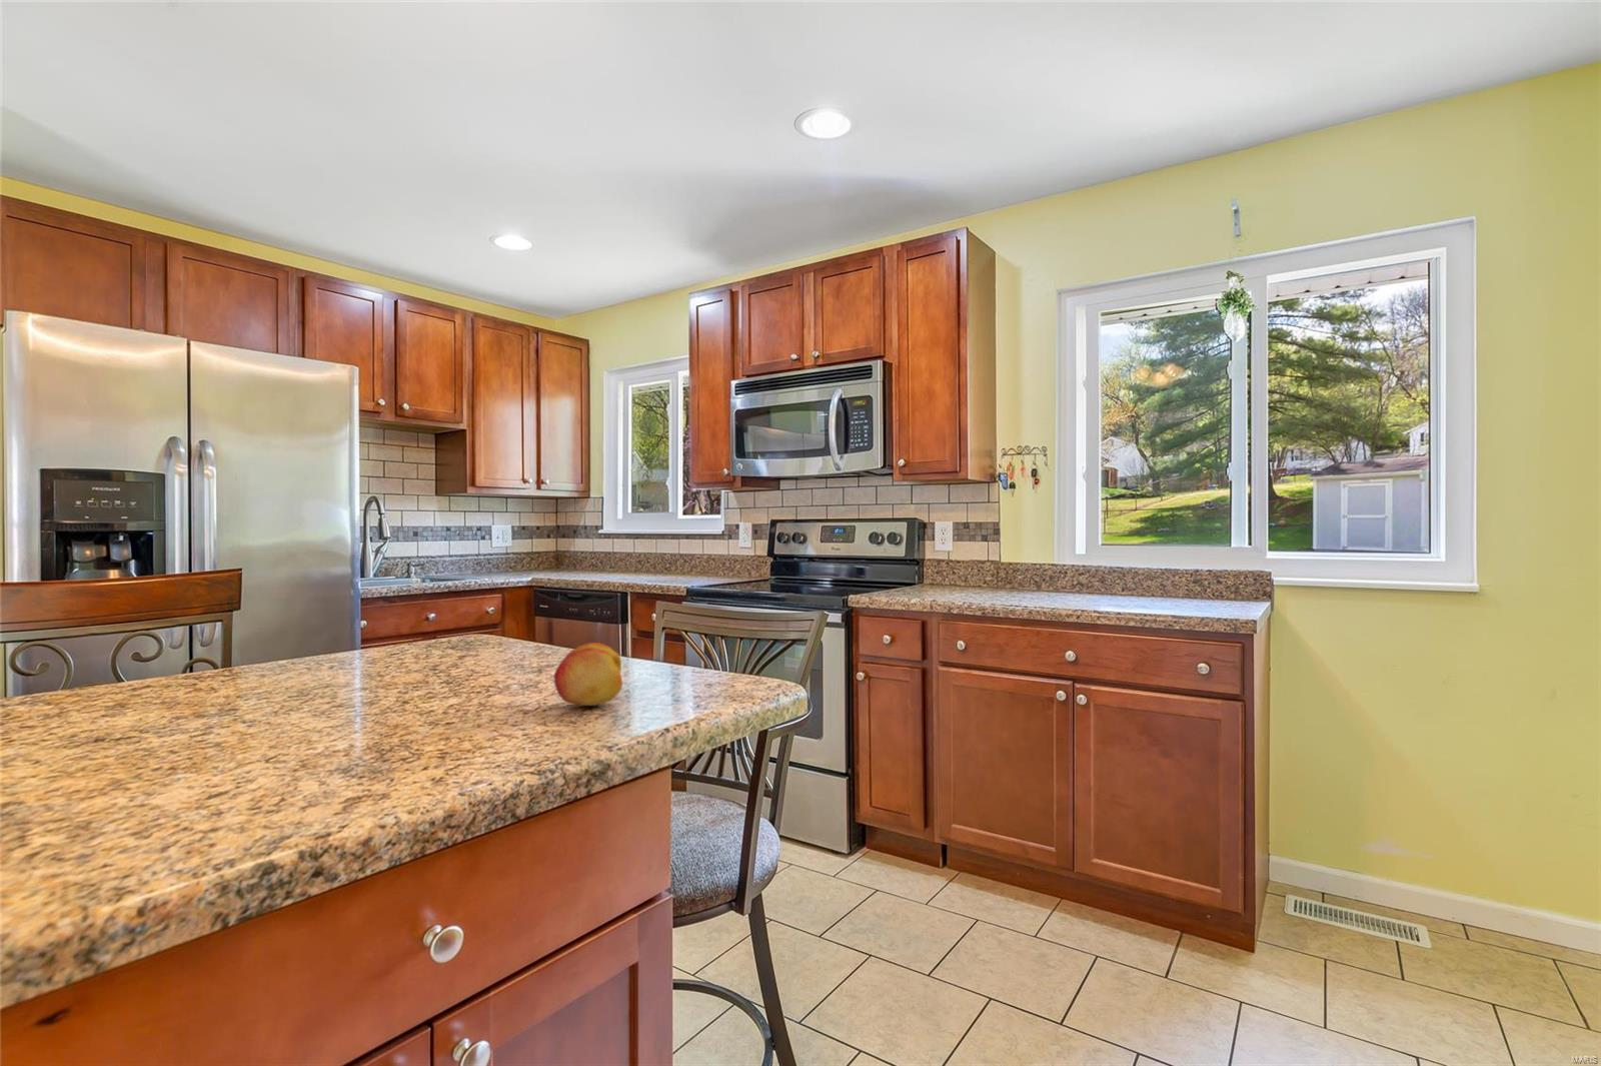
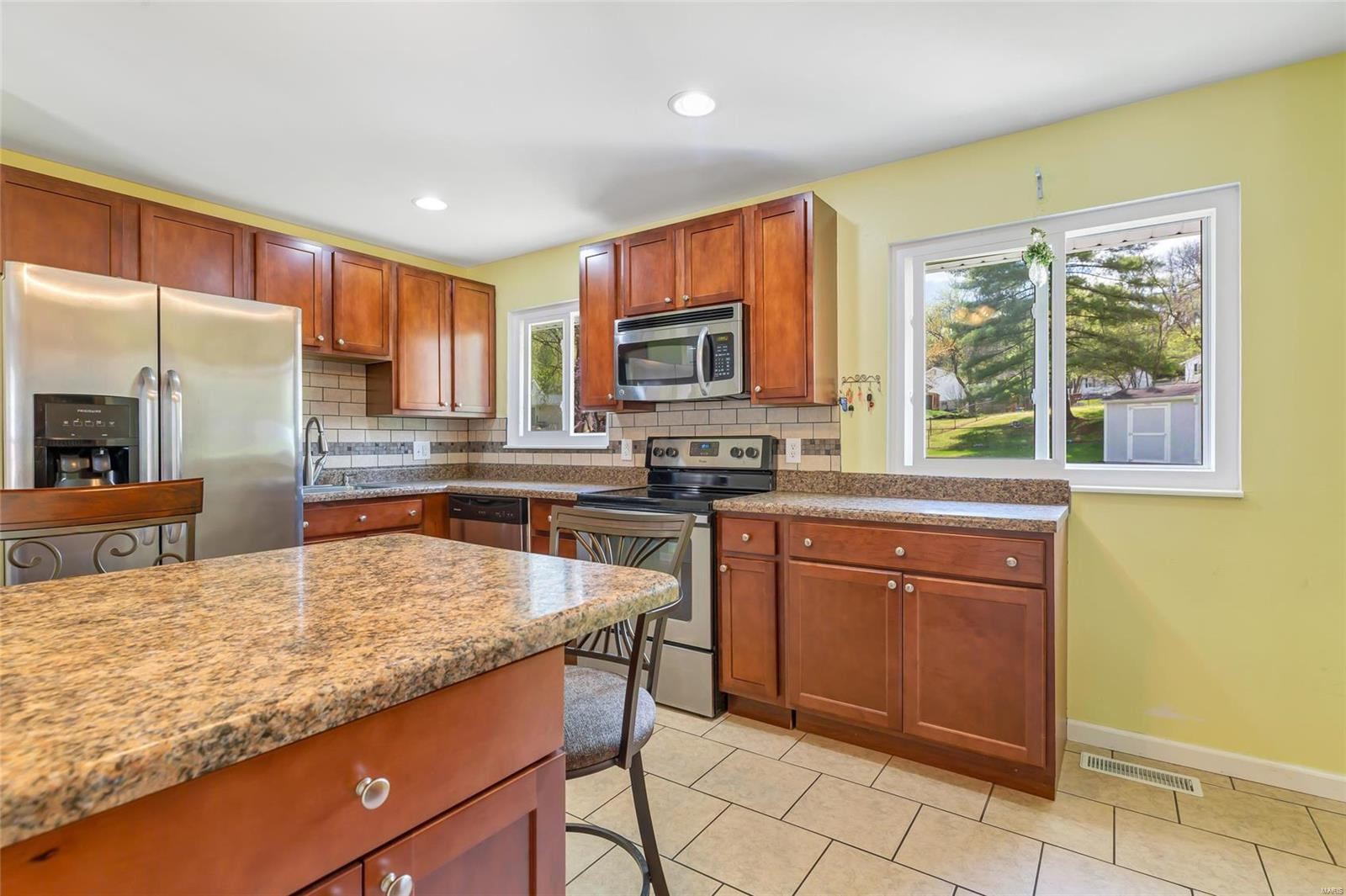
- fruit (590, 672)
